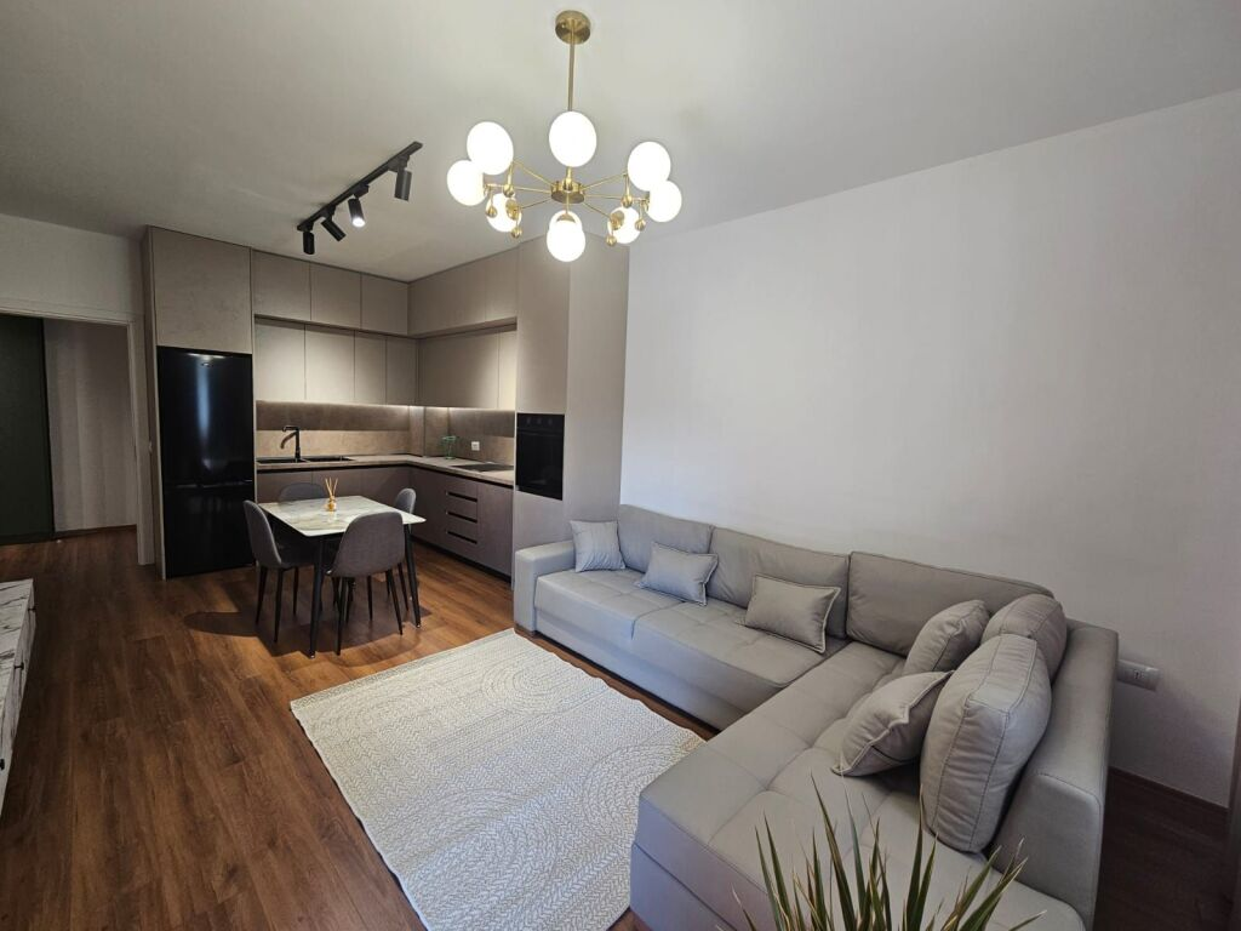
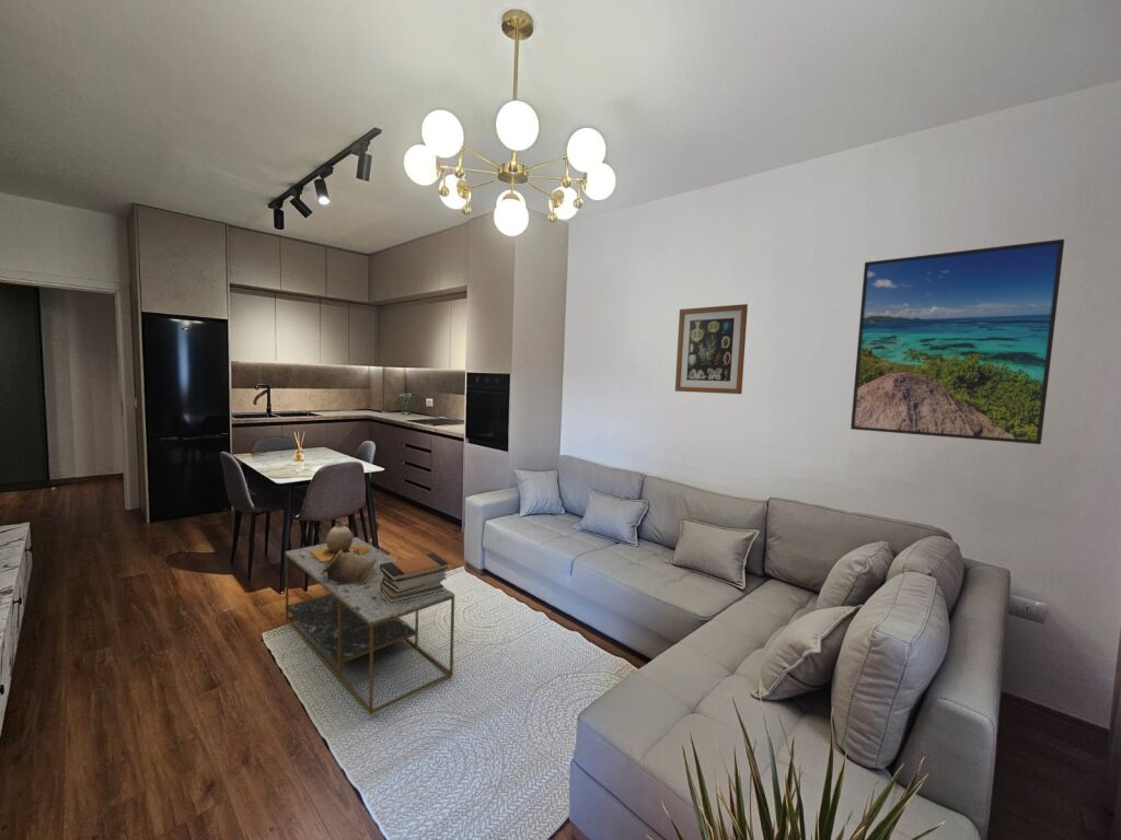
+ coffee table (361, 608)
+ wall art (709, 350)
+ vase (342, 538)
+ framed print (945, 345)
+ decorative bowl (349, 561)
+ book stack (414, 576)
